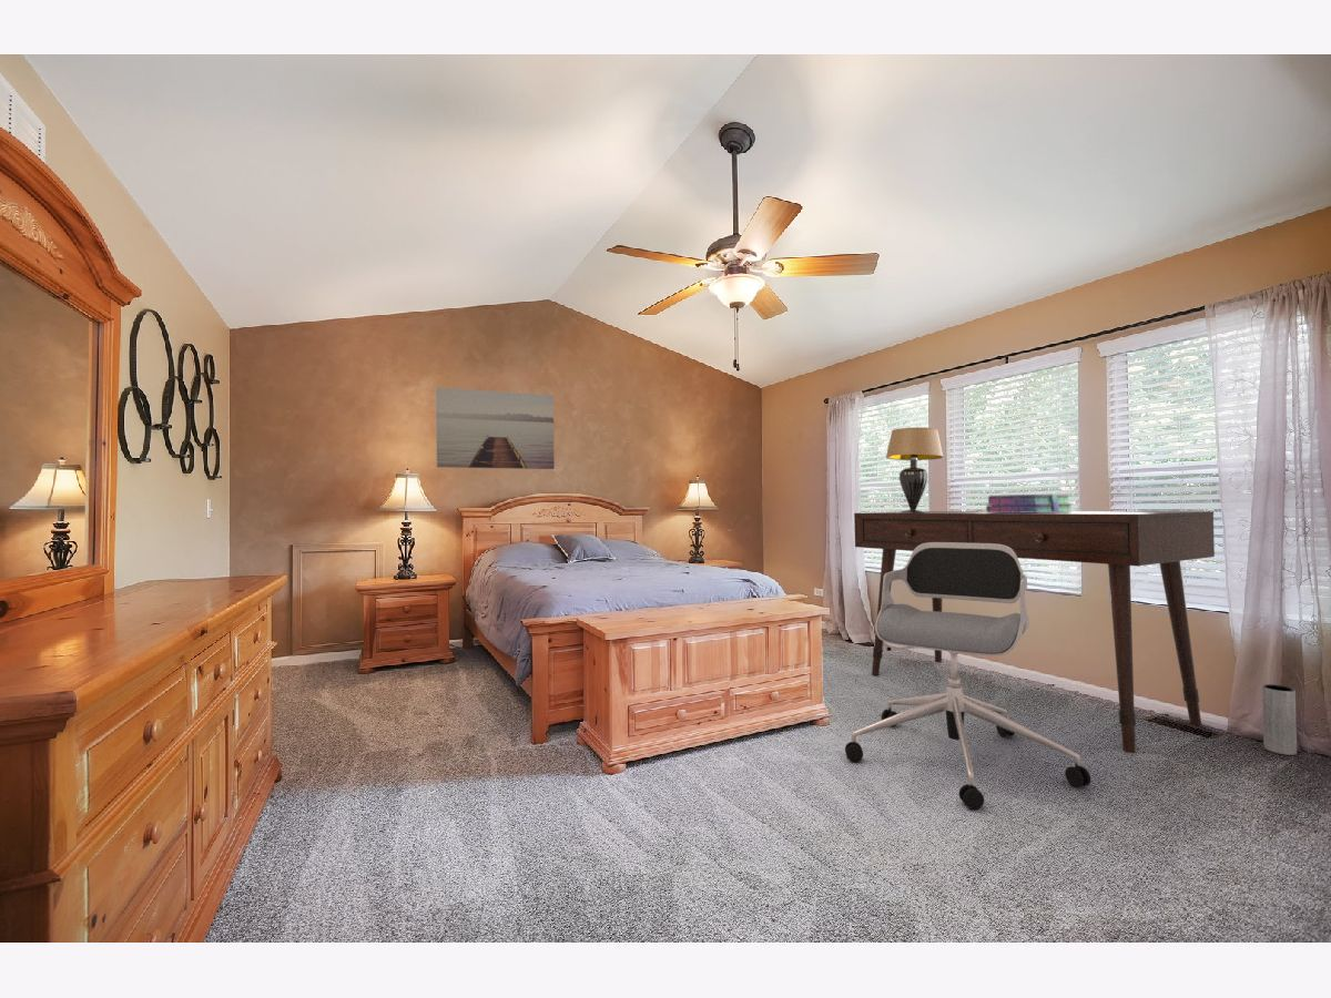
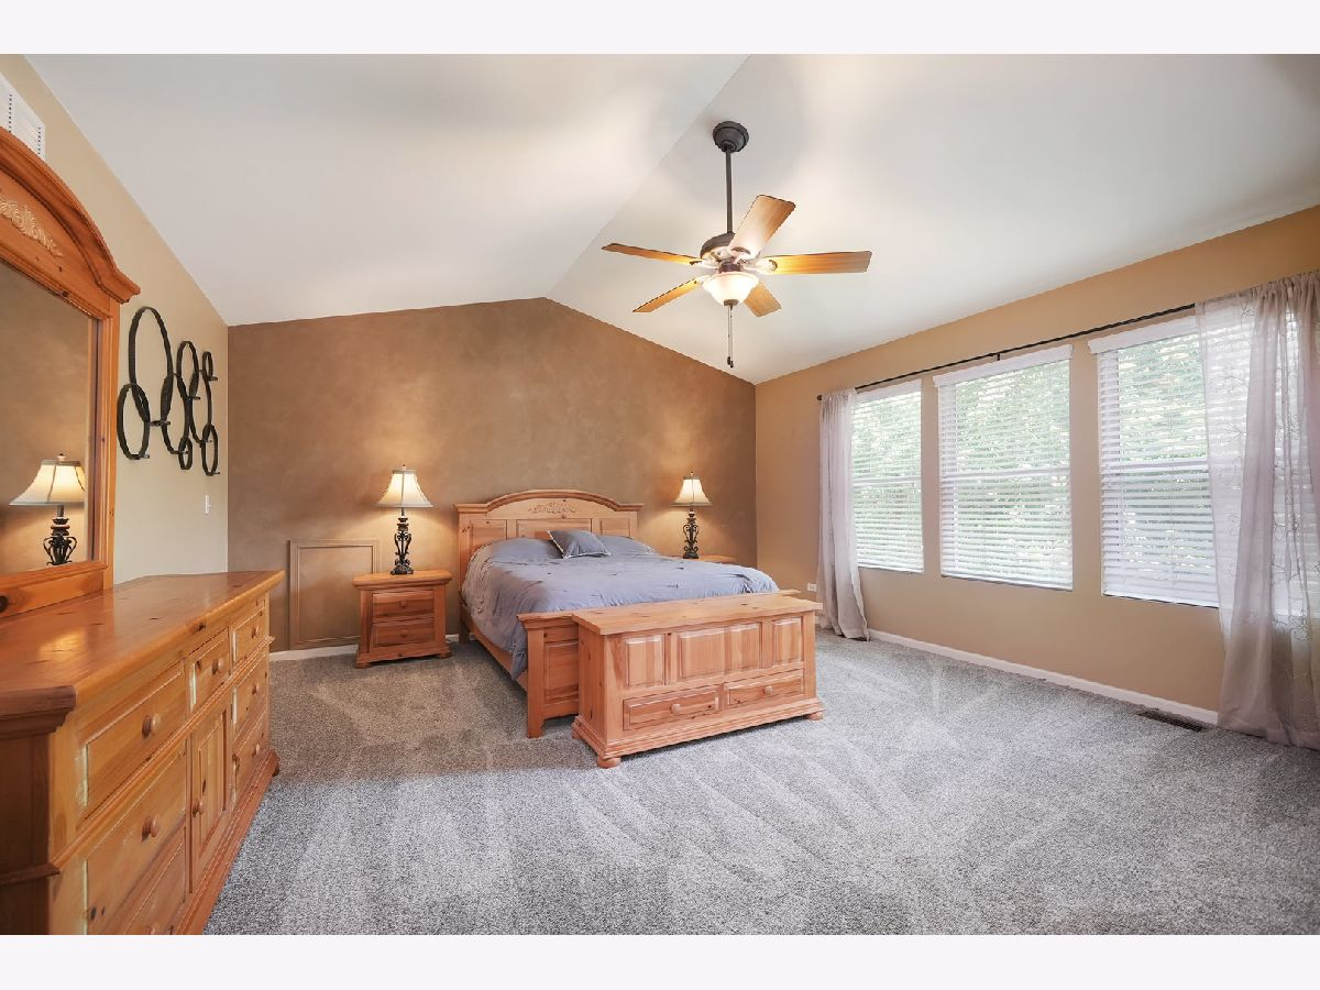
- stack of books (1028, 502)
- wall art (497, 429)
- table lamp (912, 471)
- office chair (964, 652)
- vase (1279, 719)
- desk (1017, 557)
